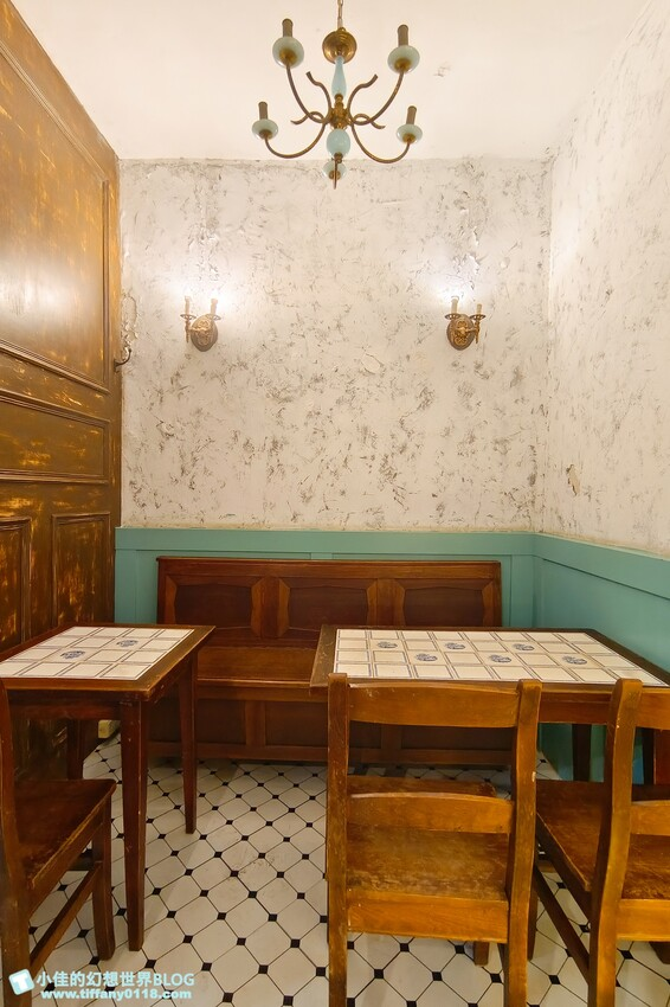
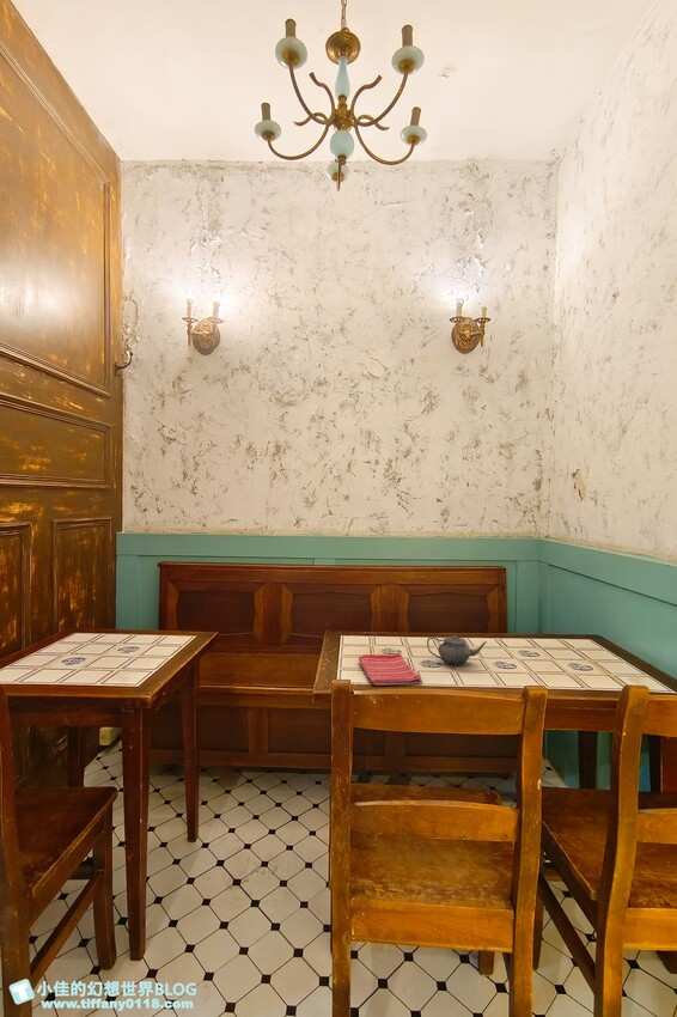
+ teapot (456, 648)
+ dish towel (388, 668)
